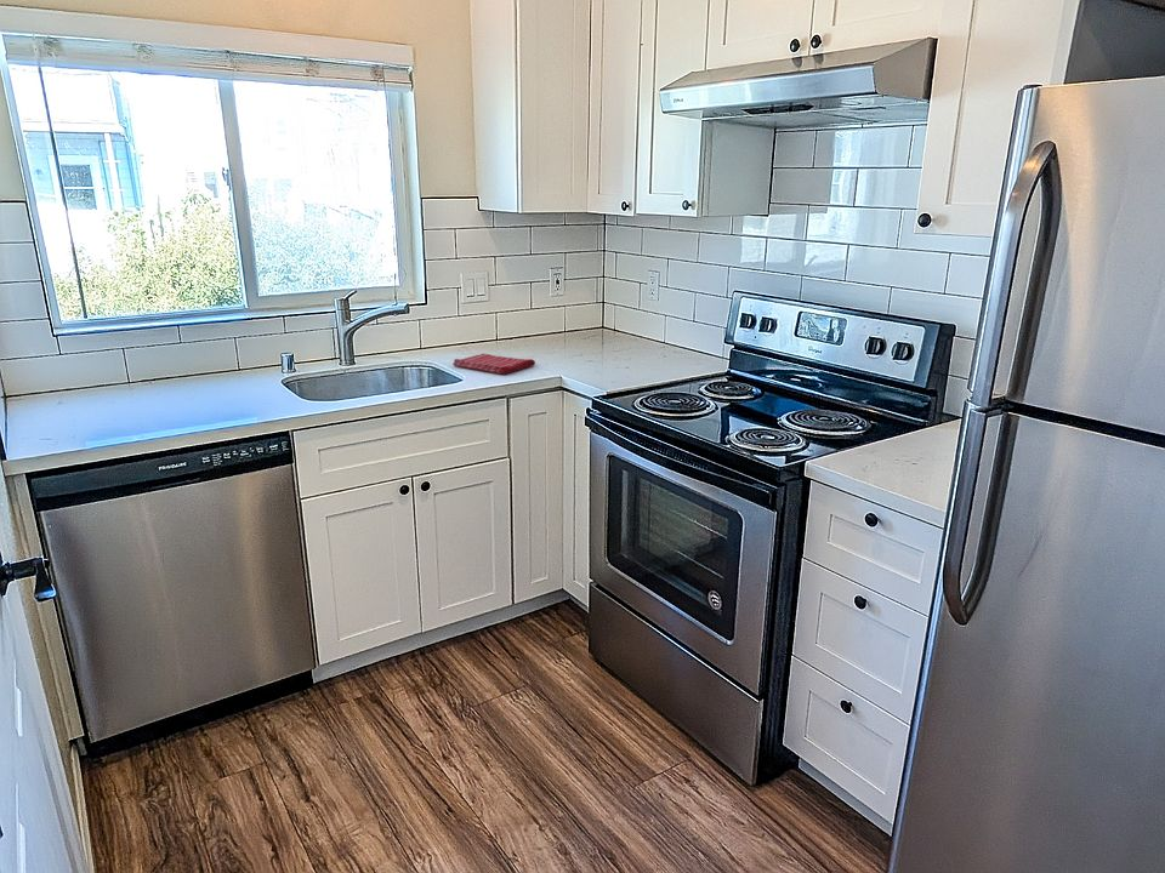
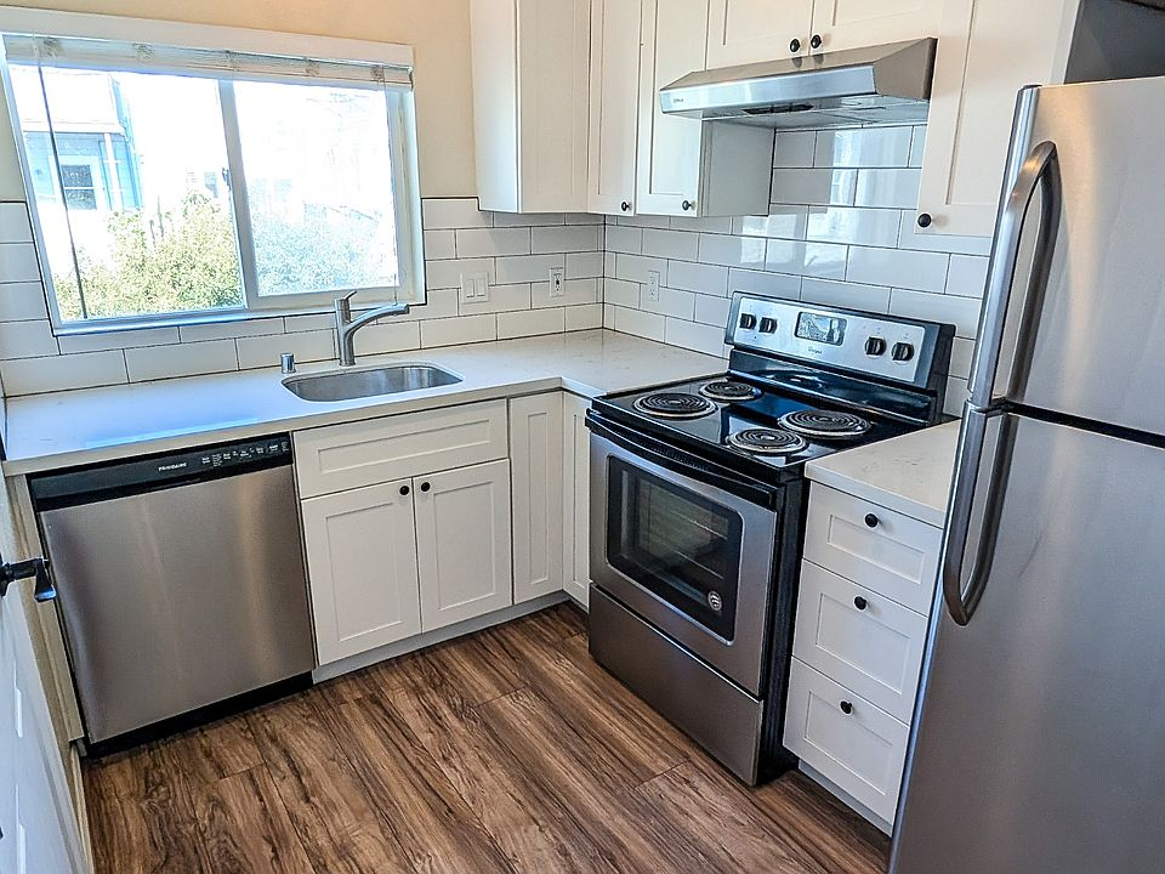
- dish towel (494, 361)
